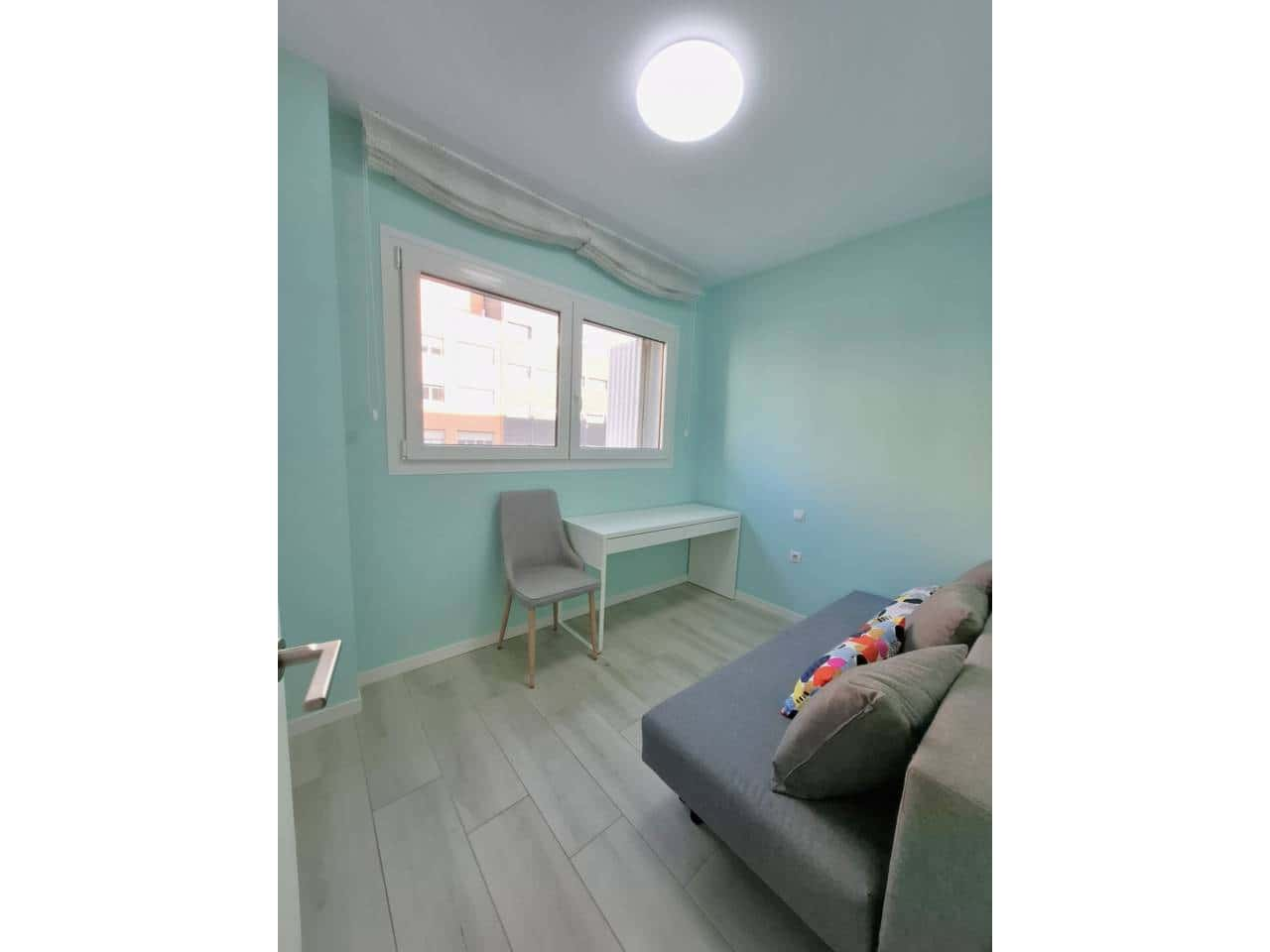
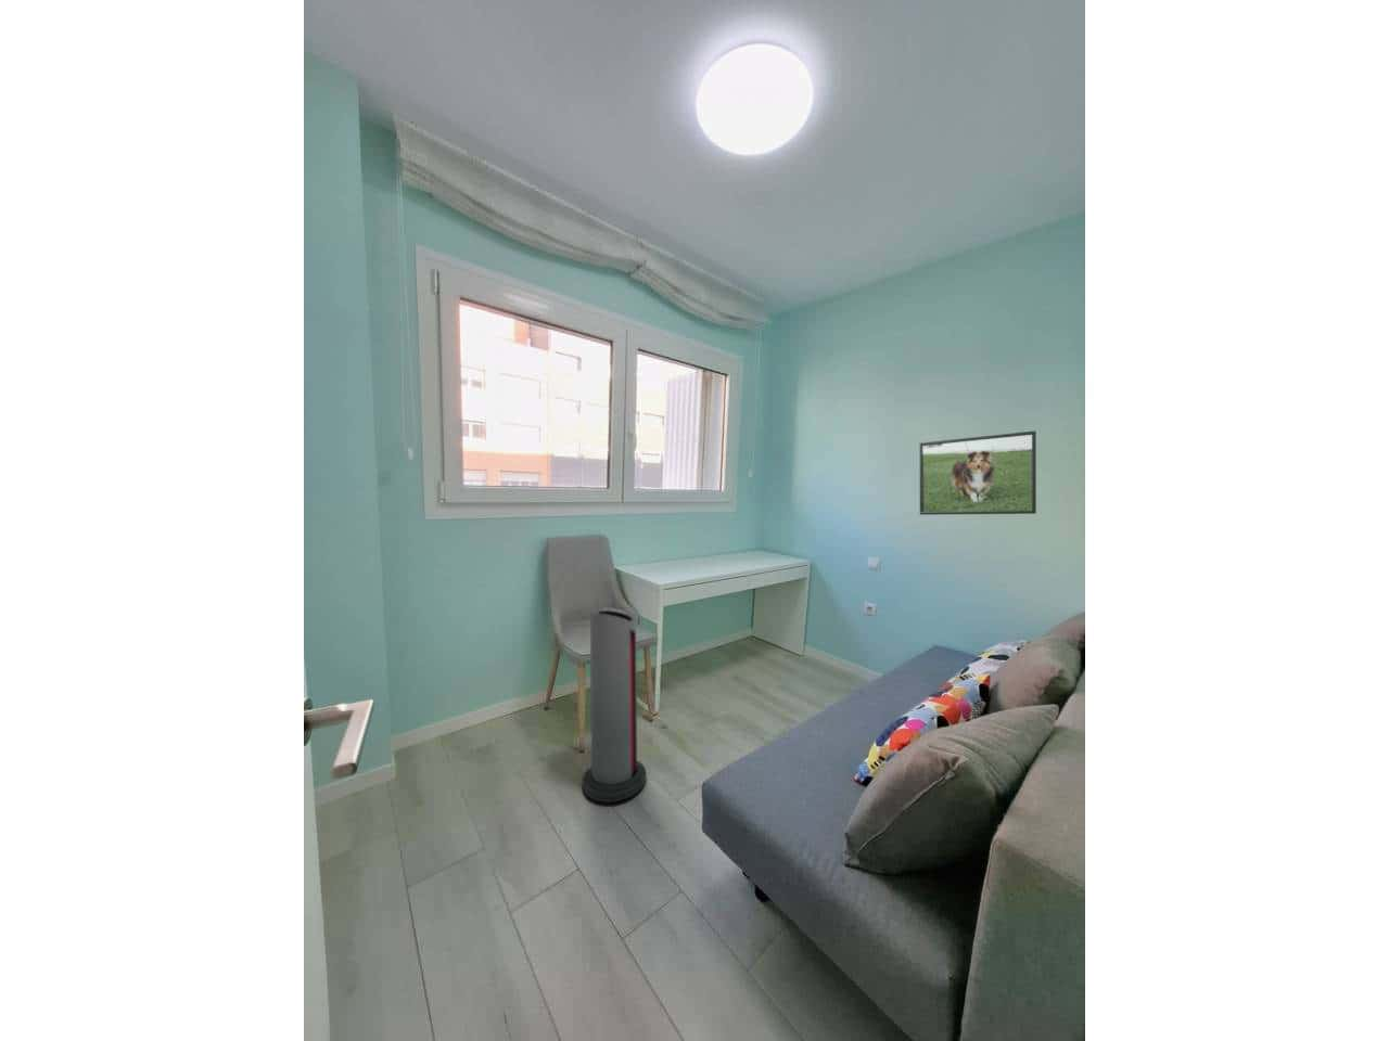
+ air purifier (614, 693)
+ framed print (973, 475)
